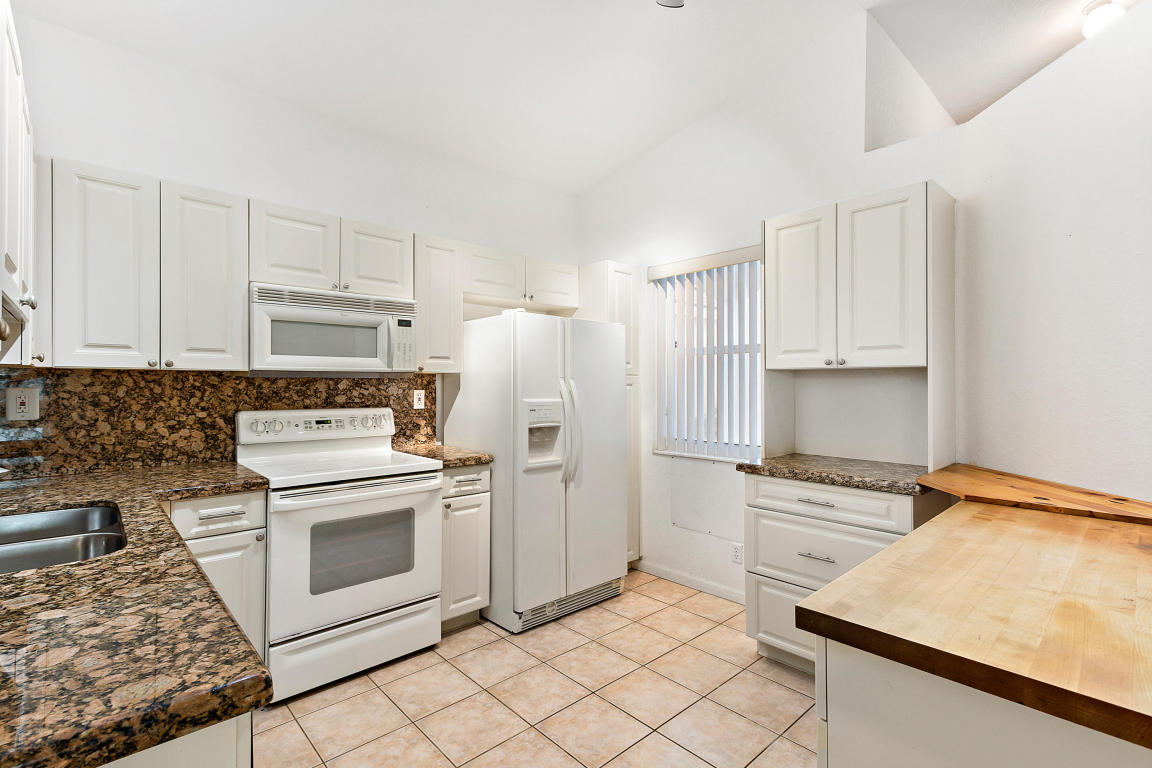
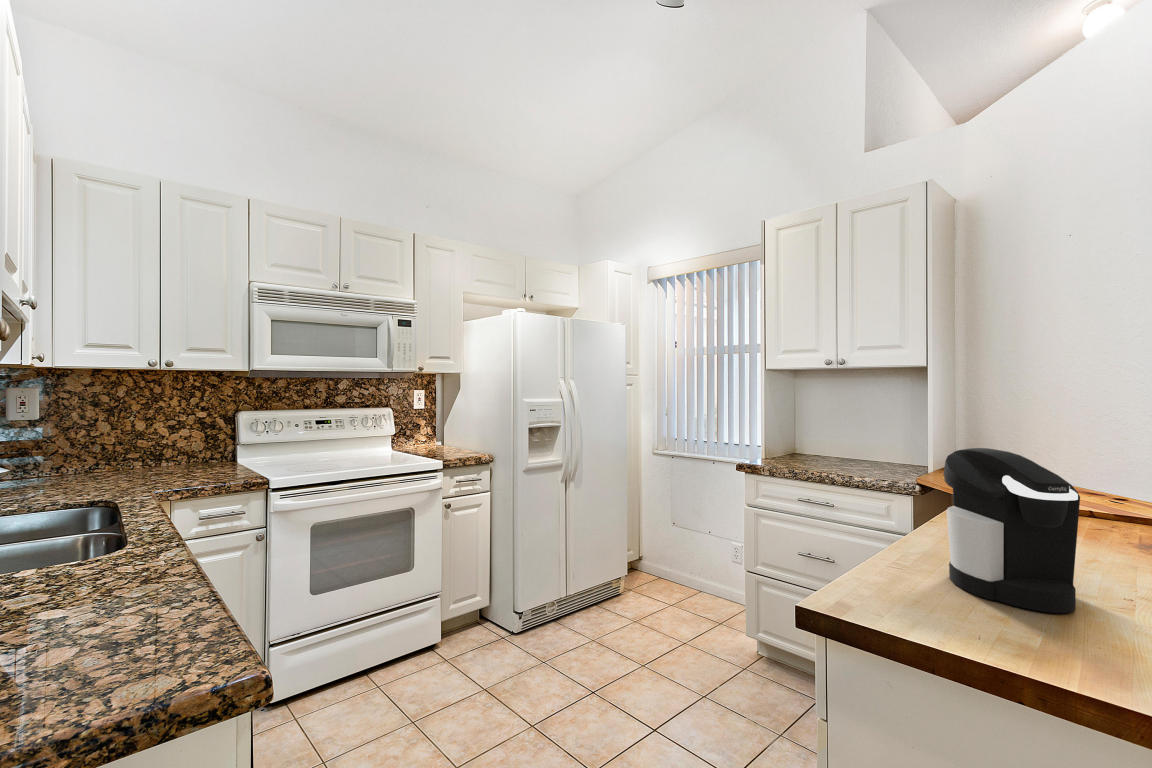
+ coffee maker (1013, 521)
